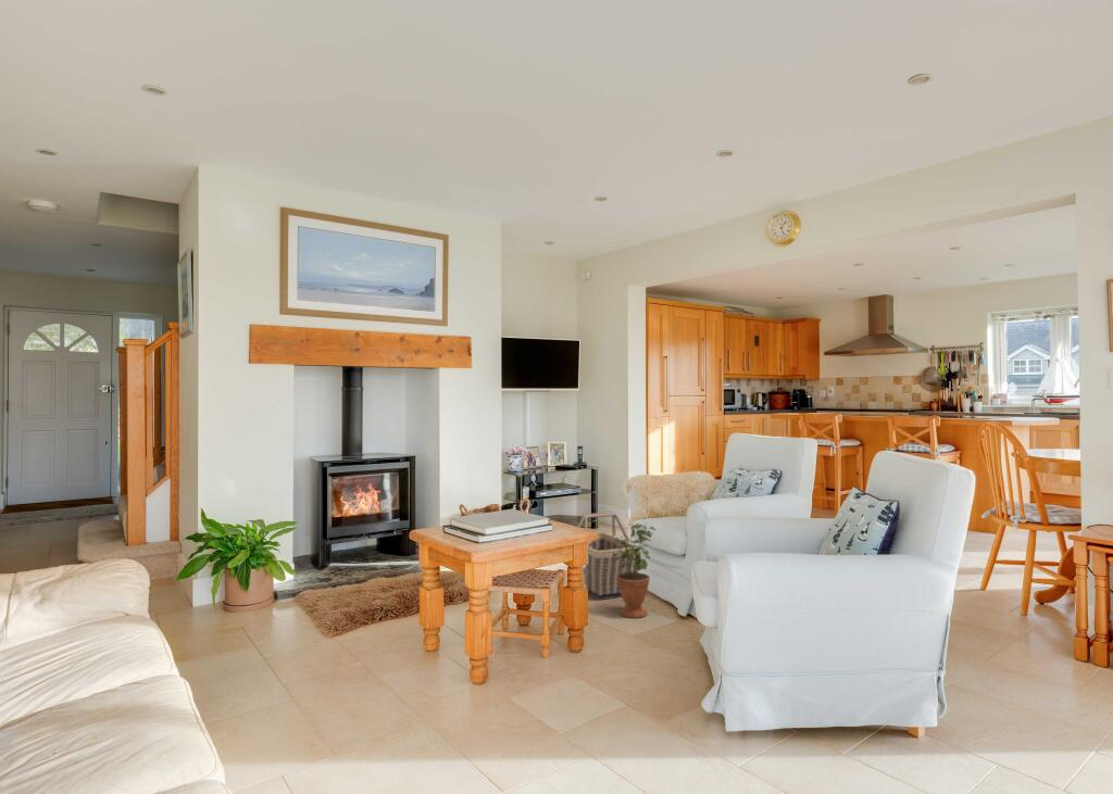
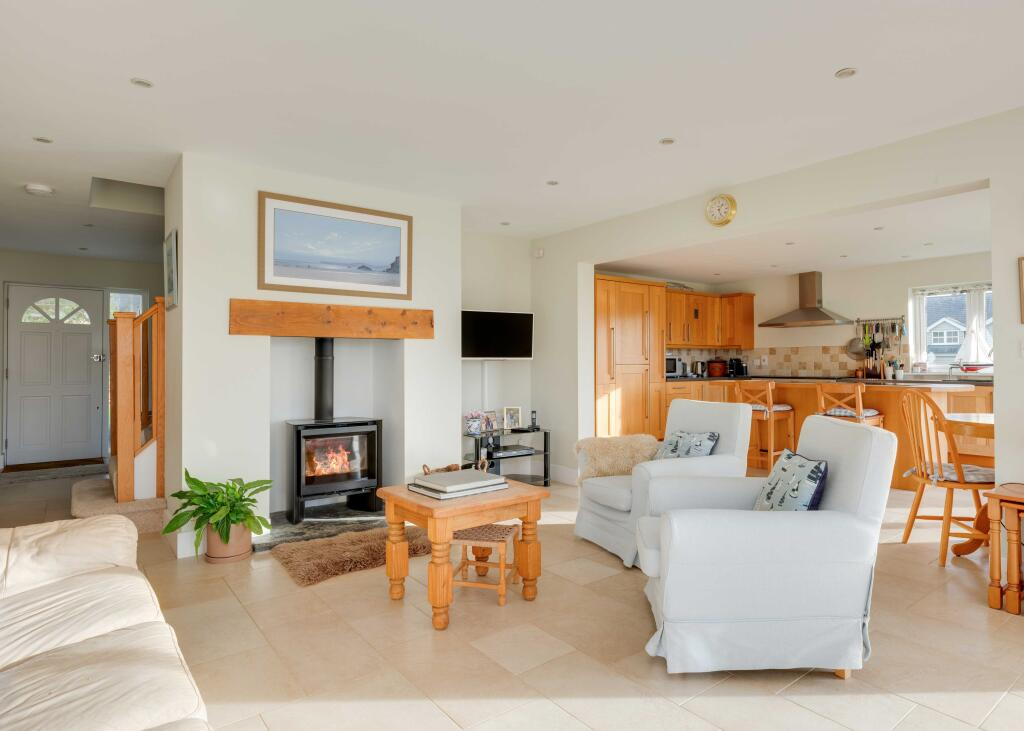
- potted plant (634, 565)
- basket (600, 550)
